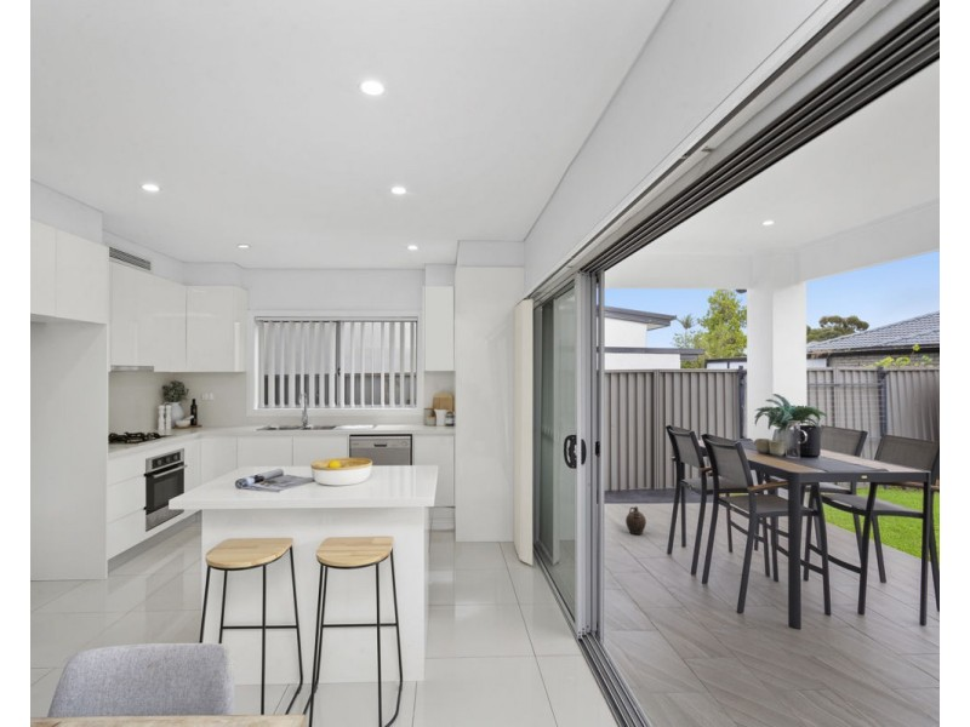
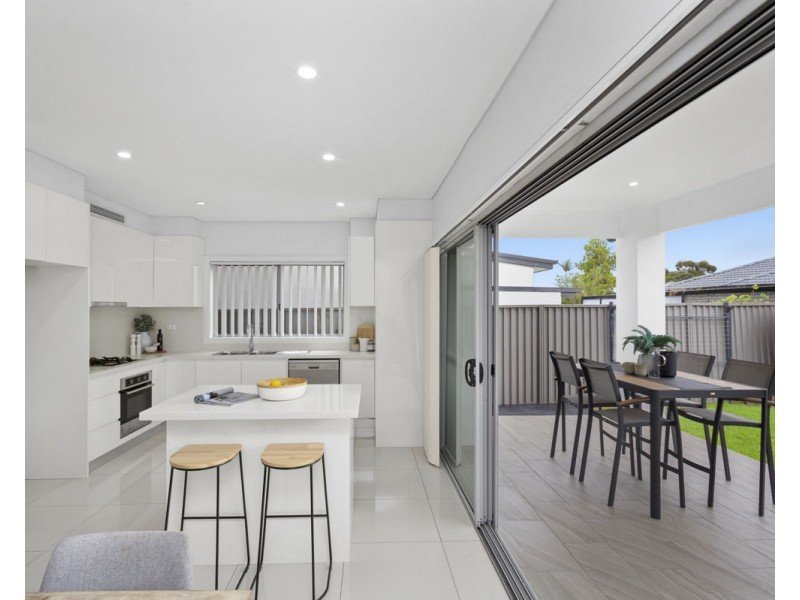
- ceramic jug (635, 520)
